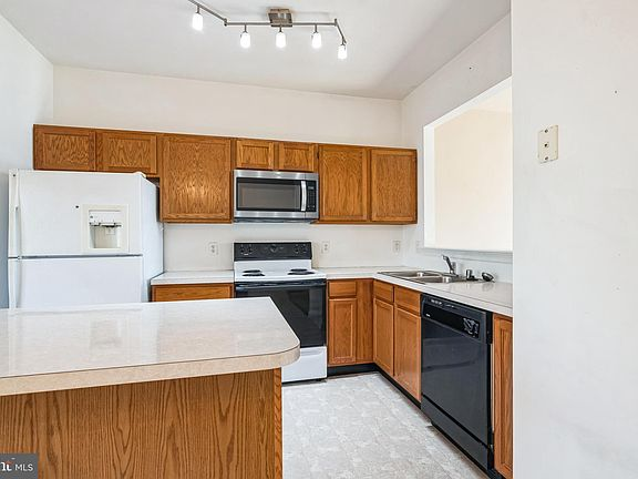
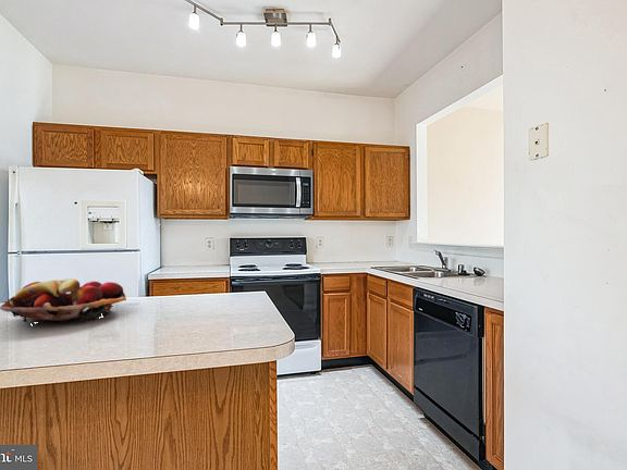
+ fruit basket (69, 298)
